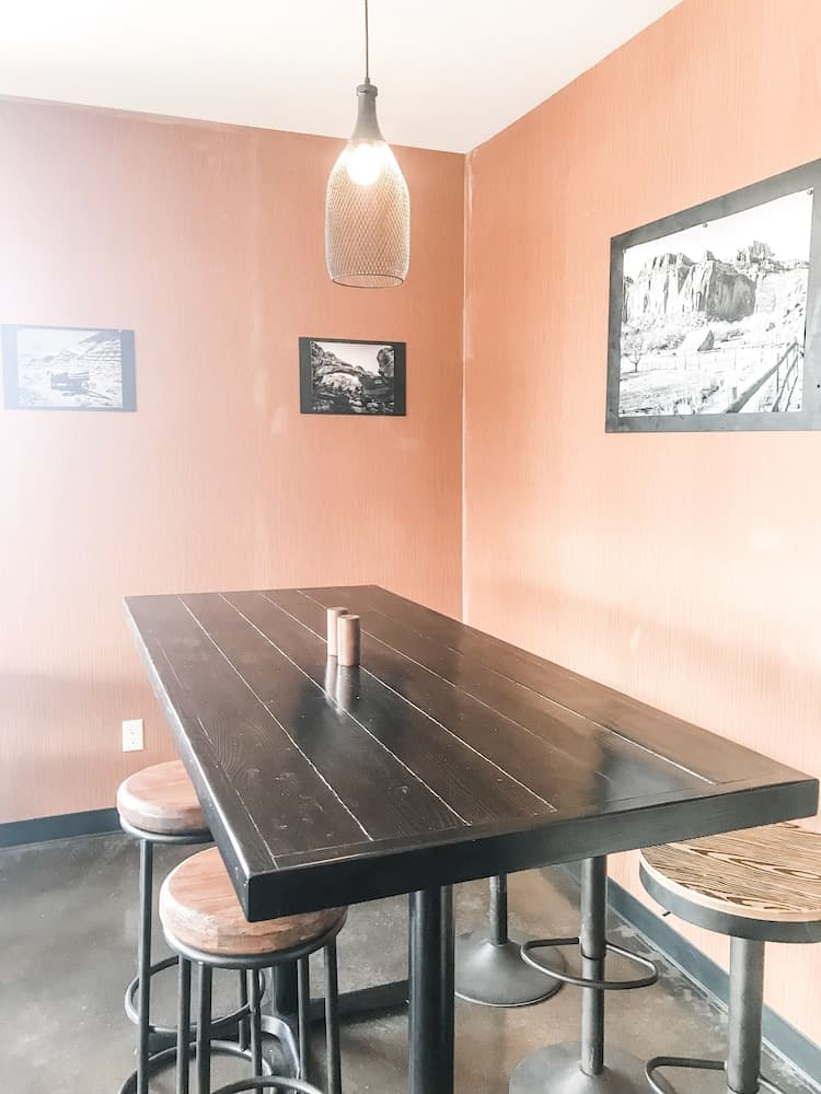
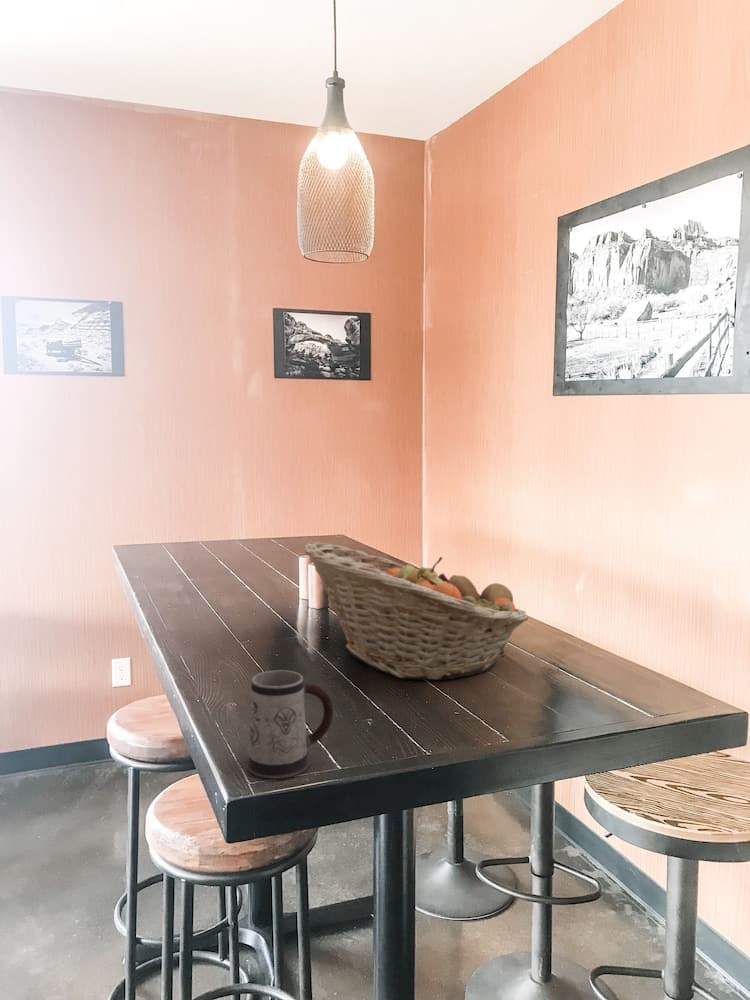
+ fruit basket (410, 599)
+ mug (291, 719)
